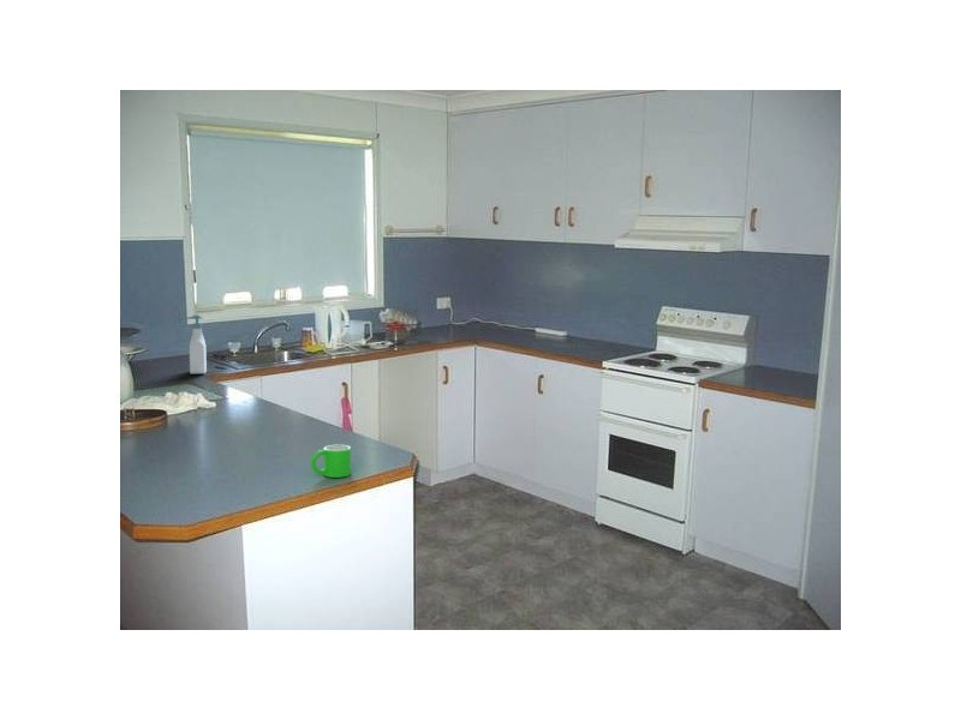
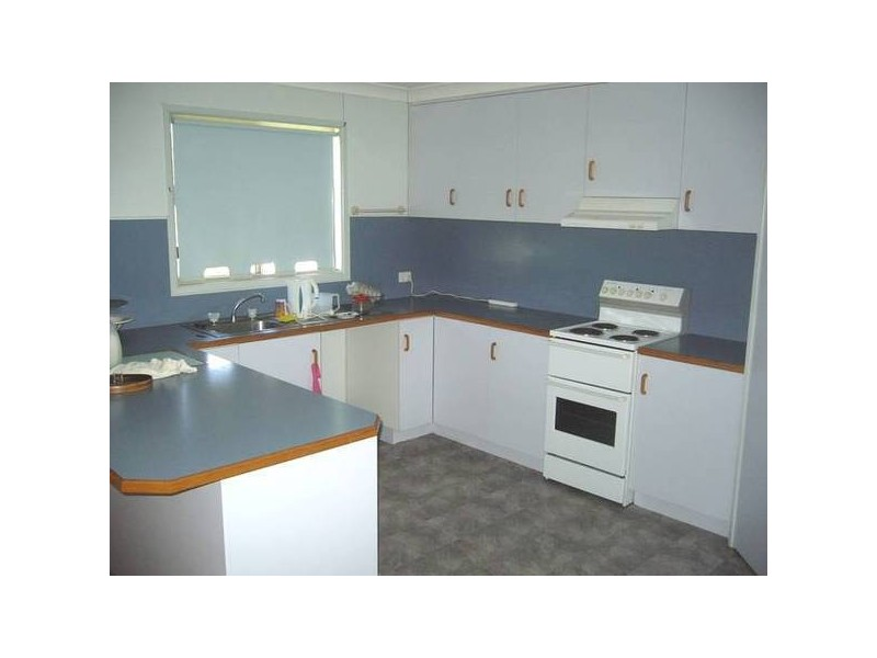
- soap bottle (195, 343)
- mug (330, 461)
